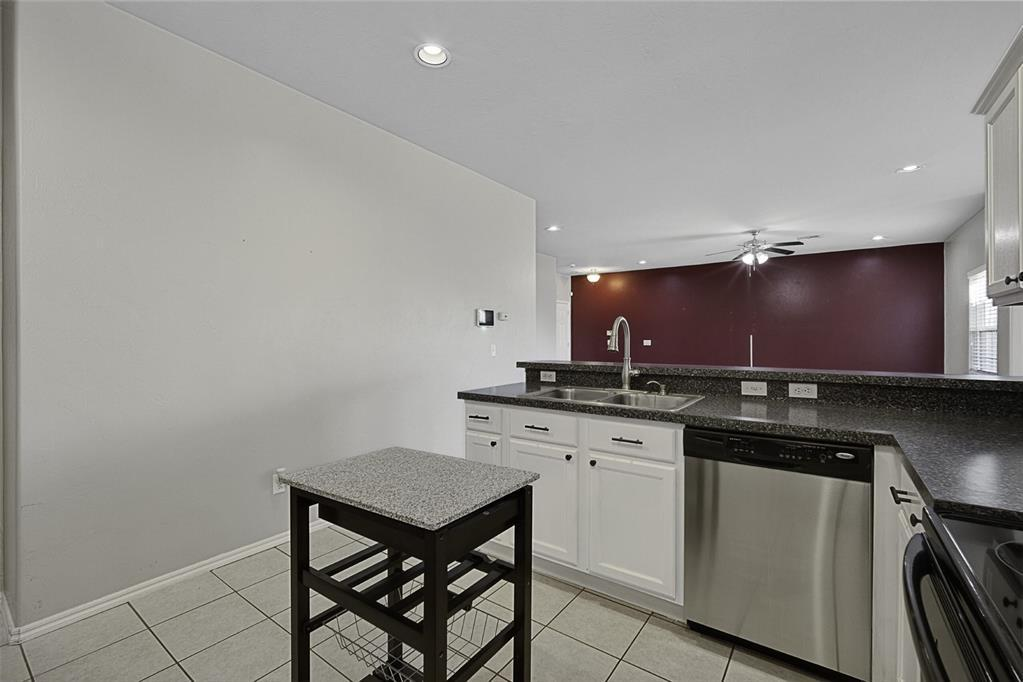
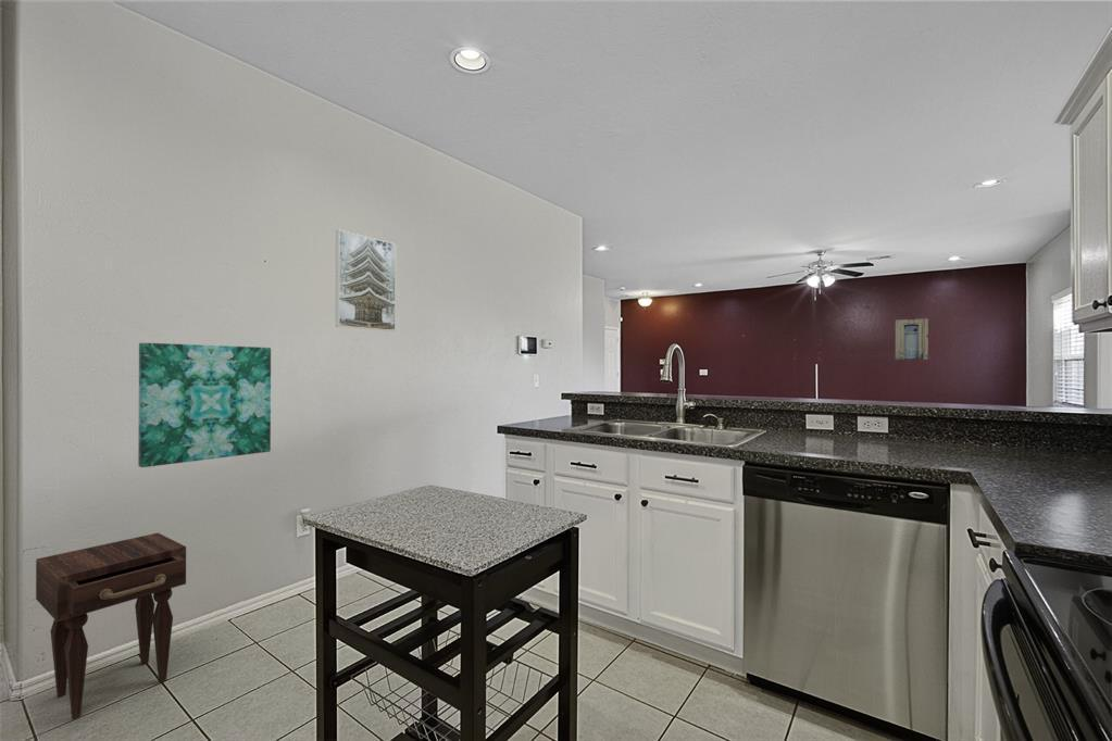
+ wall art (210, 402)
+ nightstand (136, 618)
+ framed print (366, 282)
+ wall art (911, 339)
